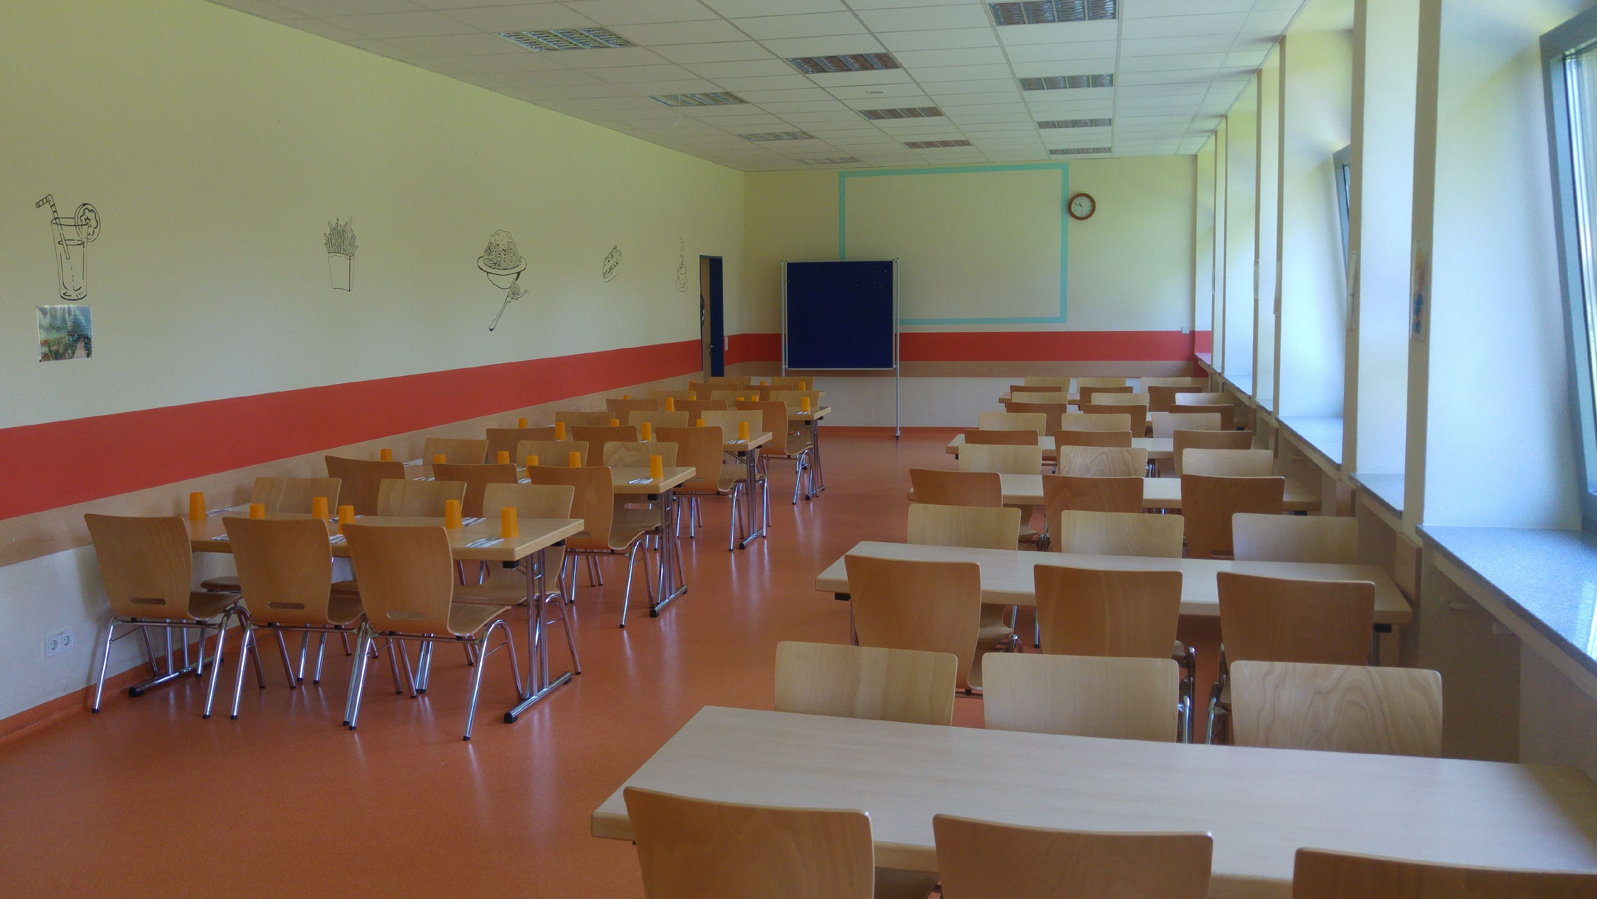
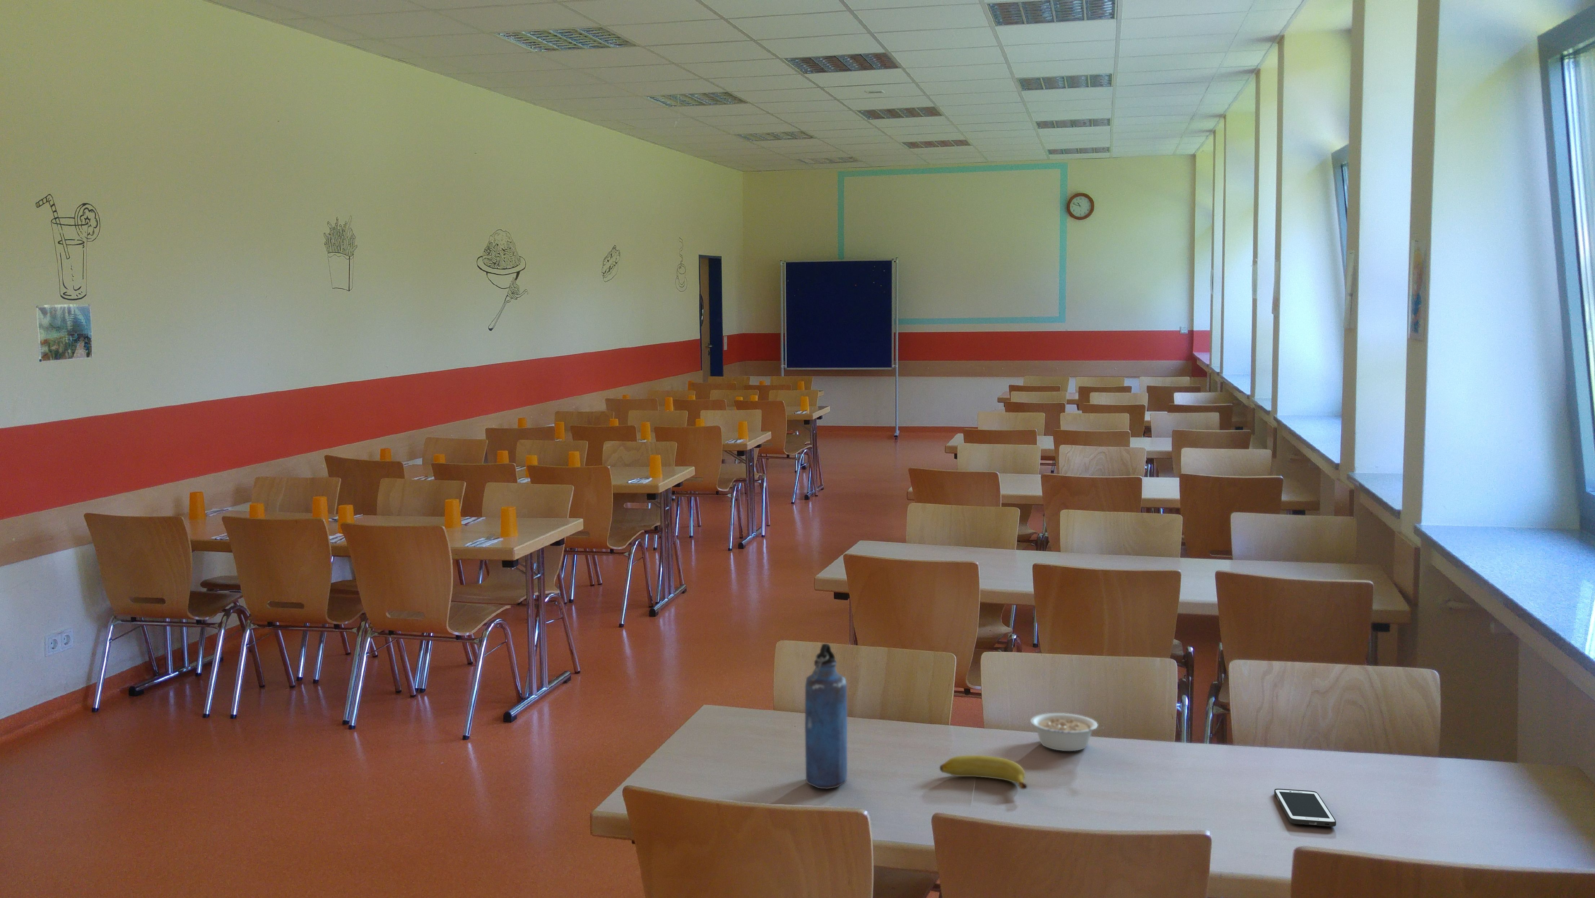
+ cell phone (1304, 807)
+ legume (1066, 732)
+ banana (984, 772)
+ water bottle (825, 714)
